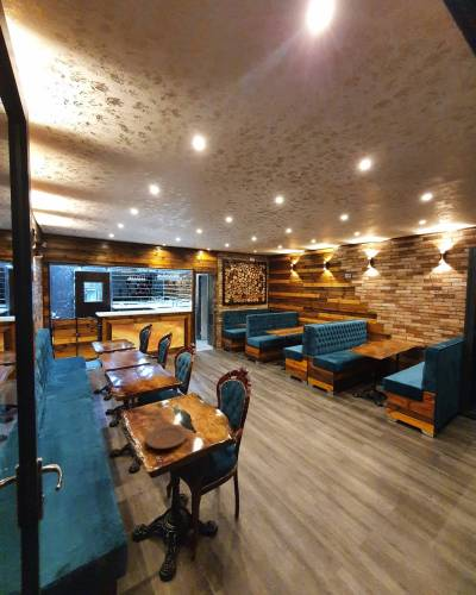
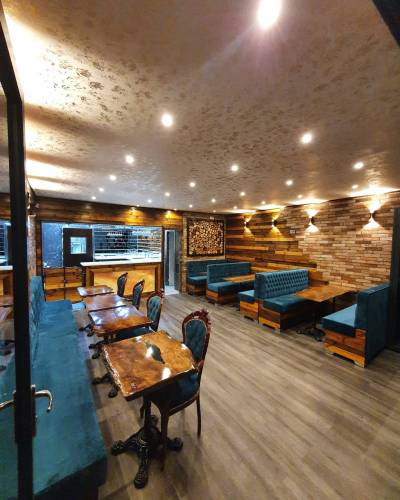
- plate (167, 438)
